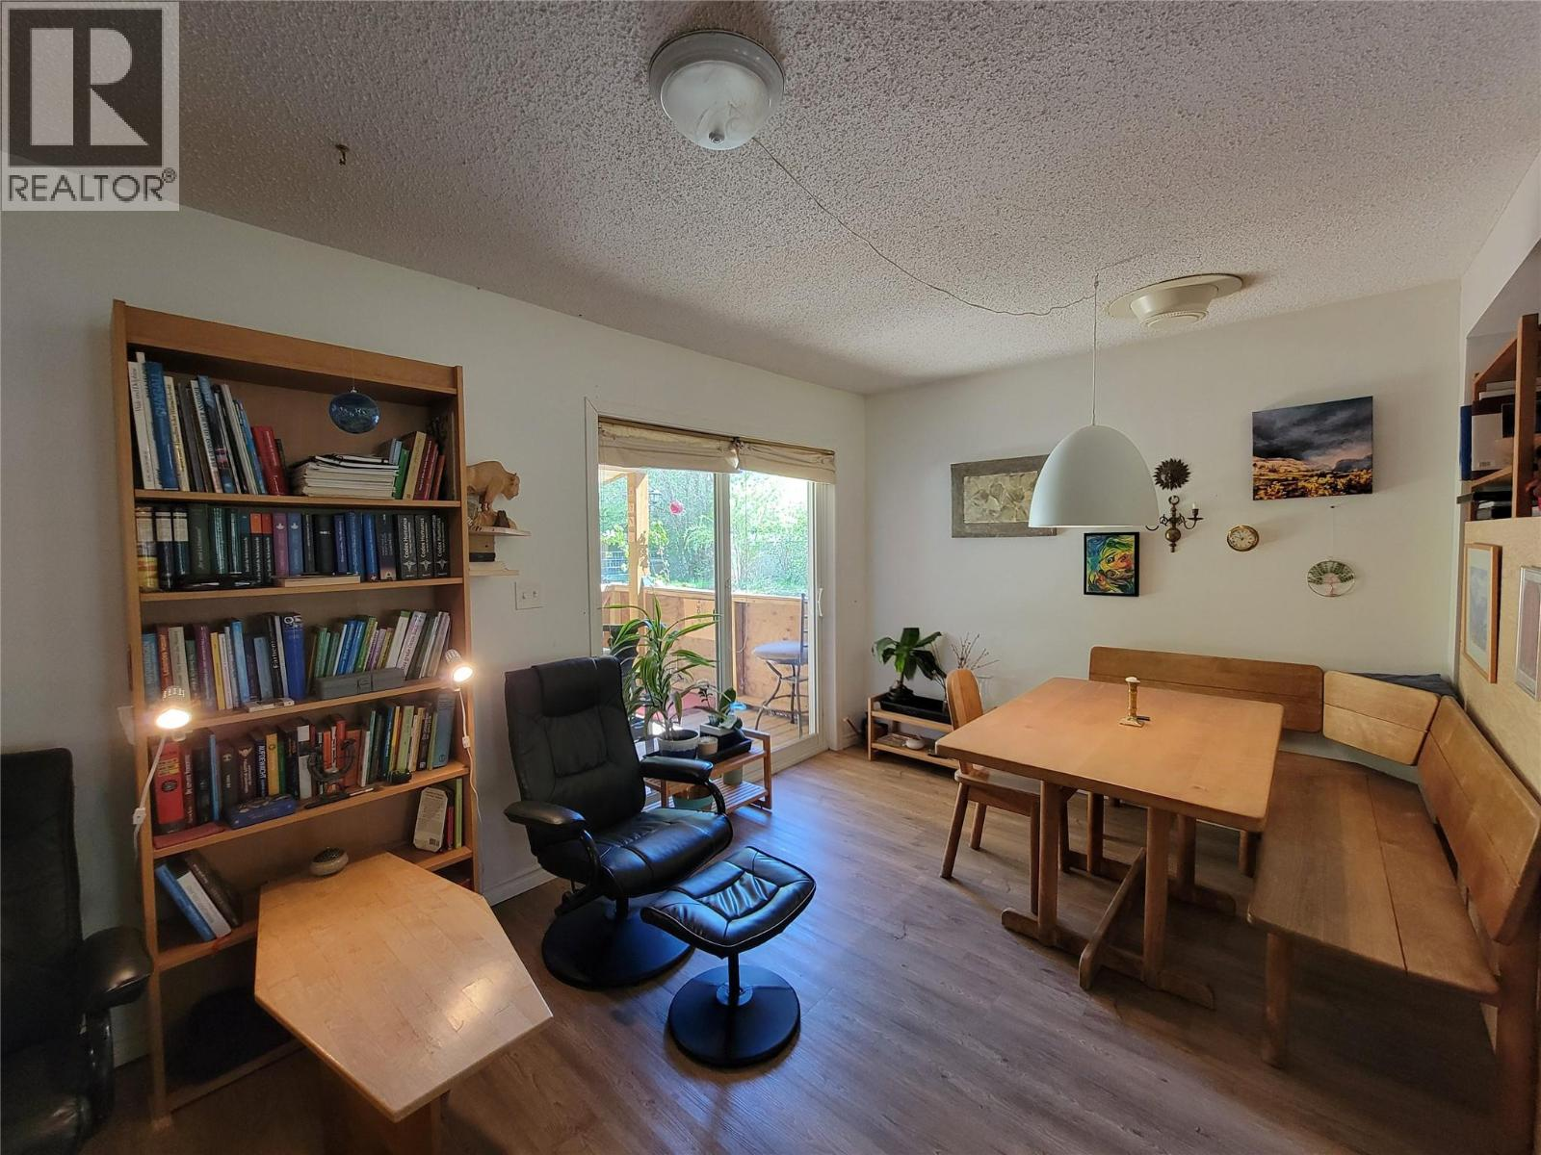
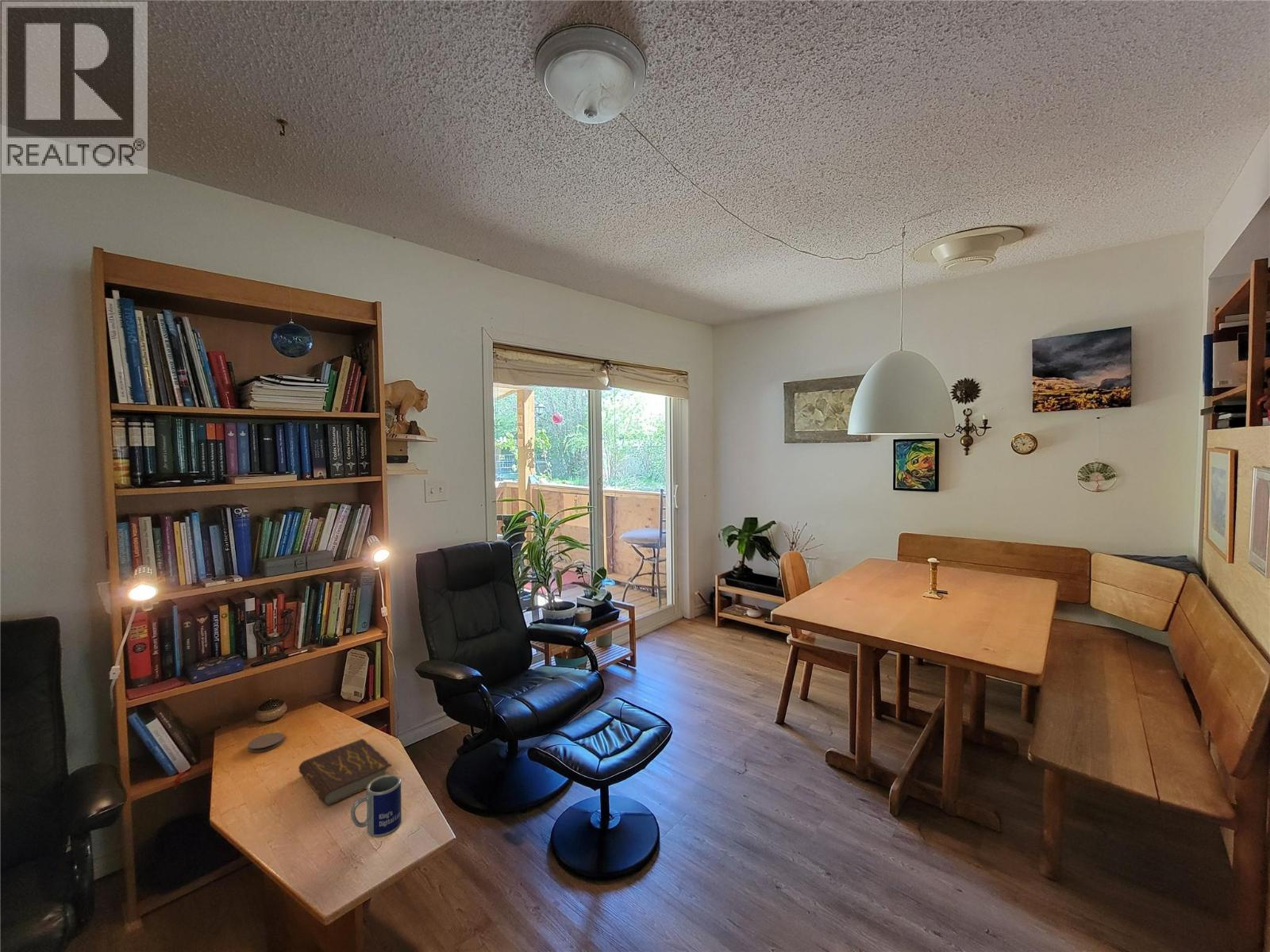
+ mug (376, 808)
+ book (344, 770)
+ coaster (266, 742)
